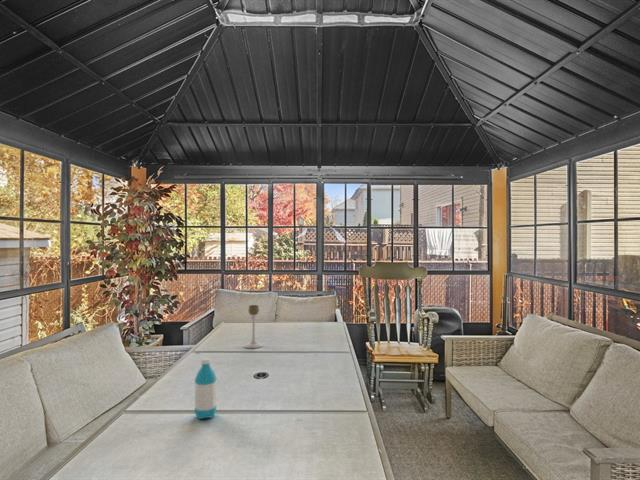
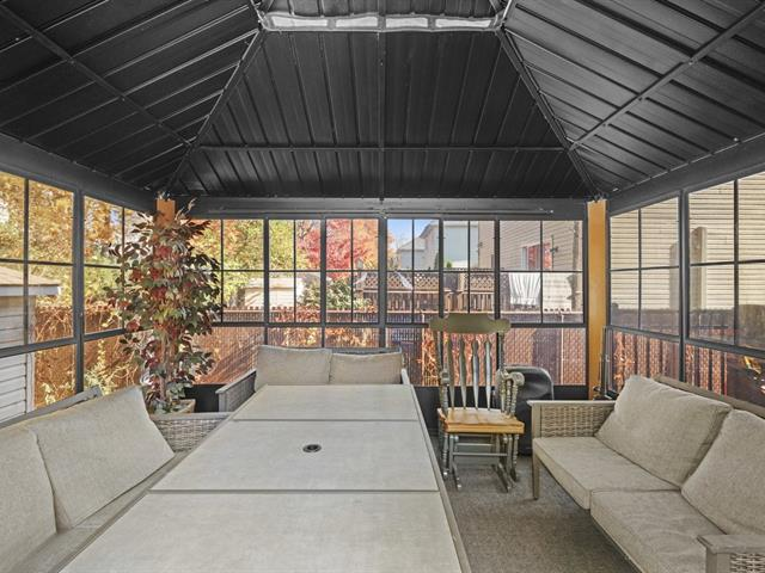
- water bottle (205, 387)
- candle holder (253, 325)
